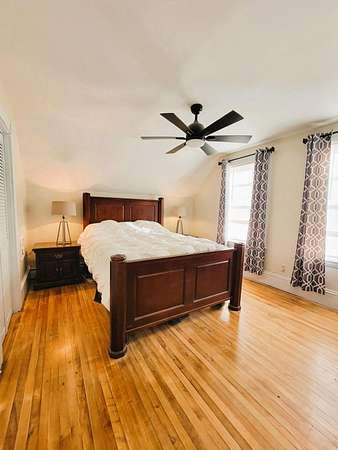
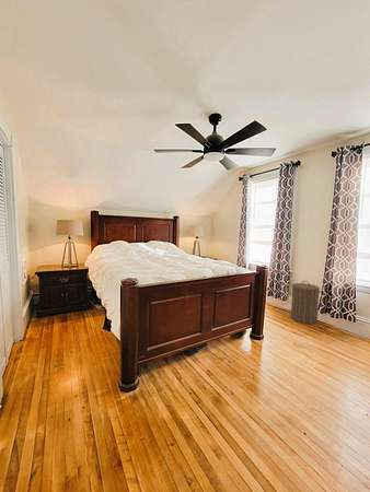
+ laundry hamper (304, 300)
